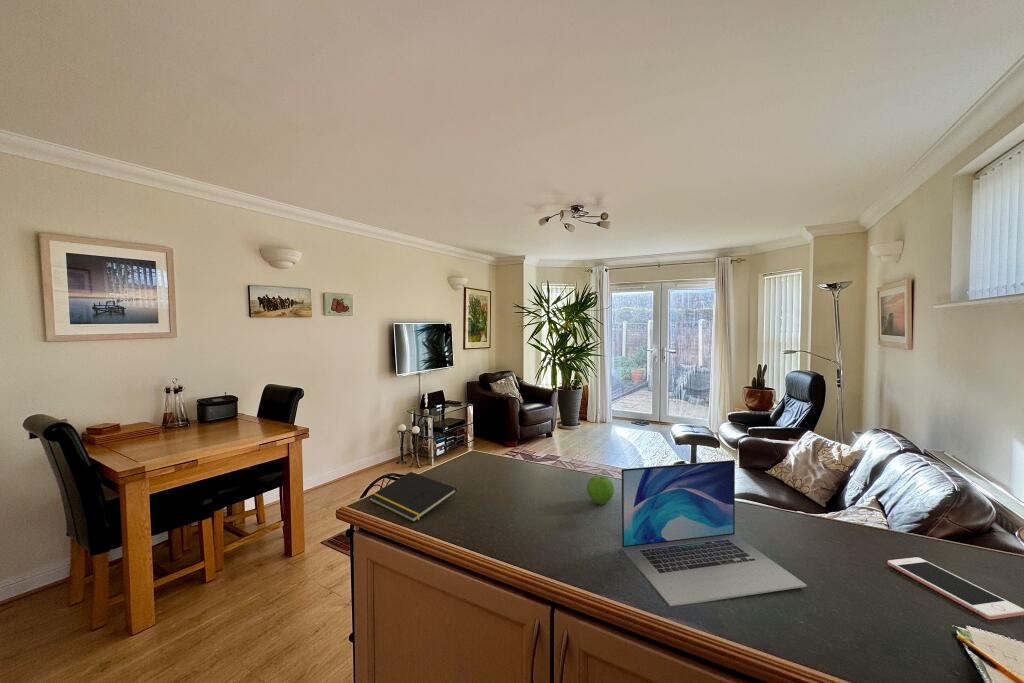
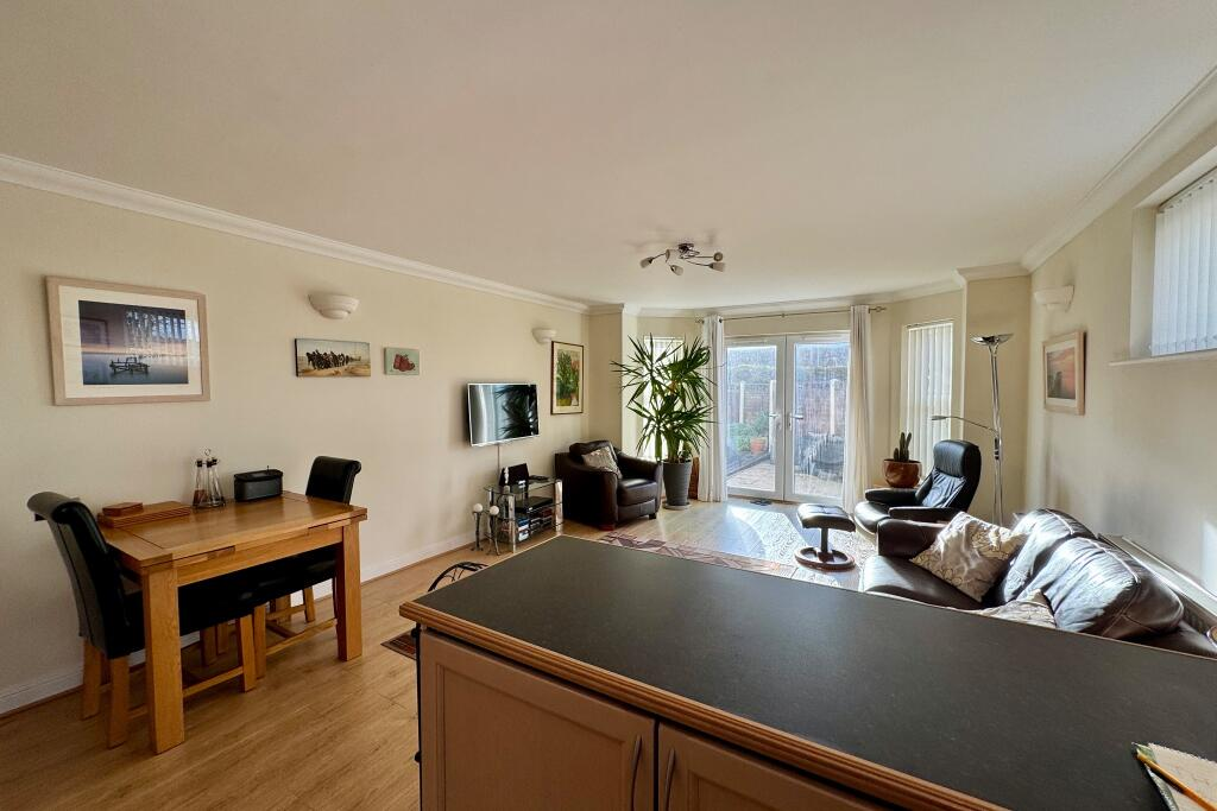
- fruit (600, 489)
- notepad (412, 494)
- cell phone (949, 585)
- laptop (706, 523)
